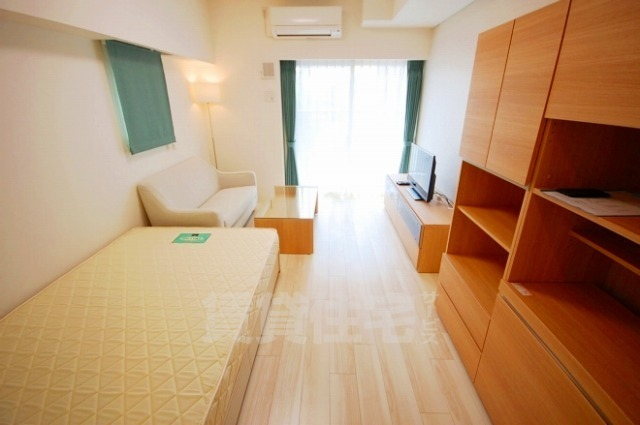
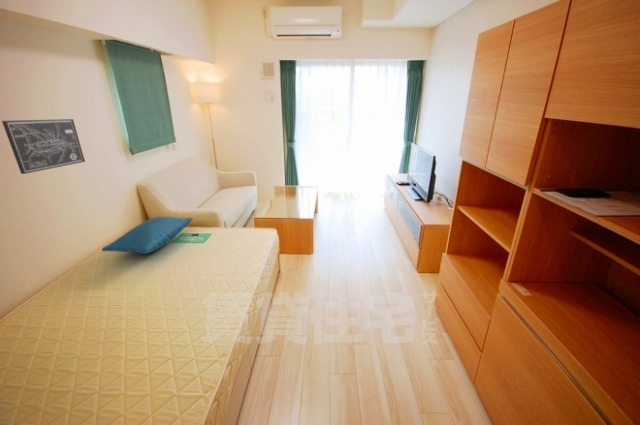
+ wall art (49, 144)
+ pillow (153, 233)
